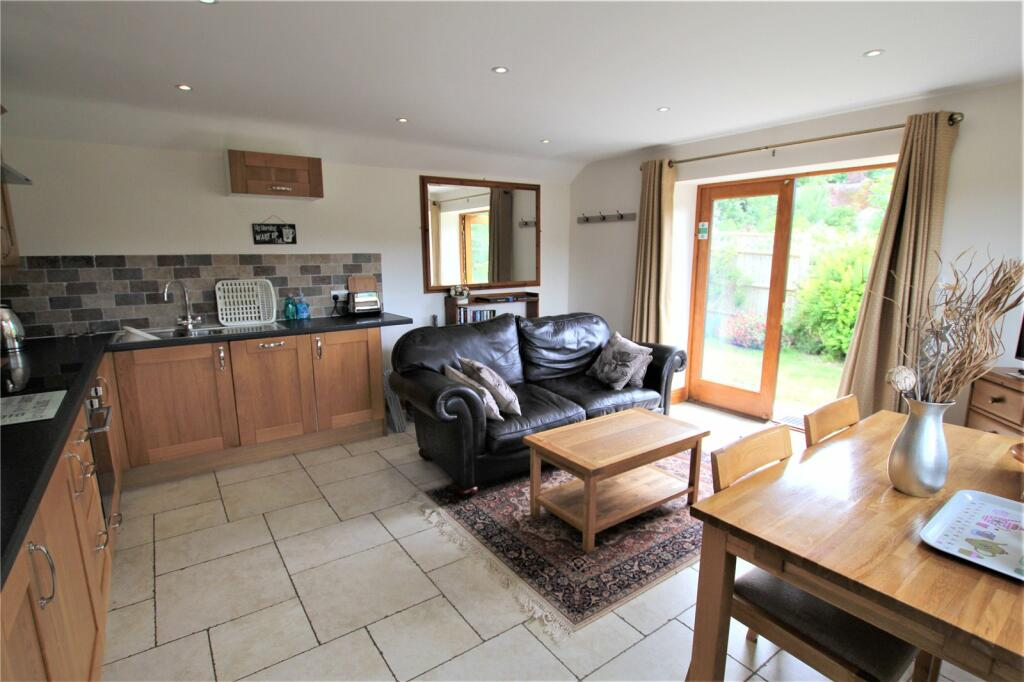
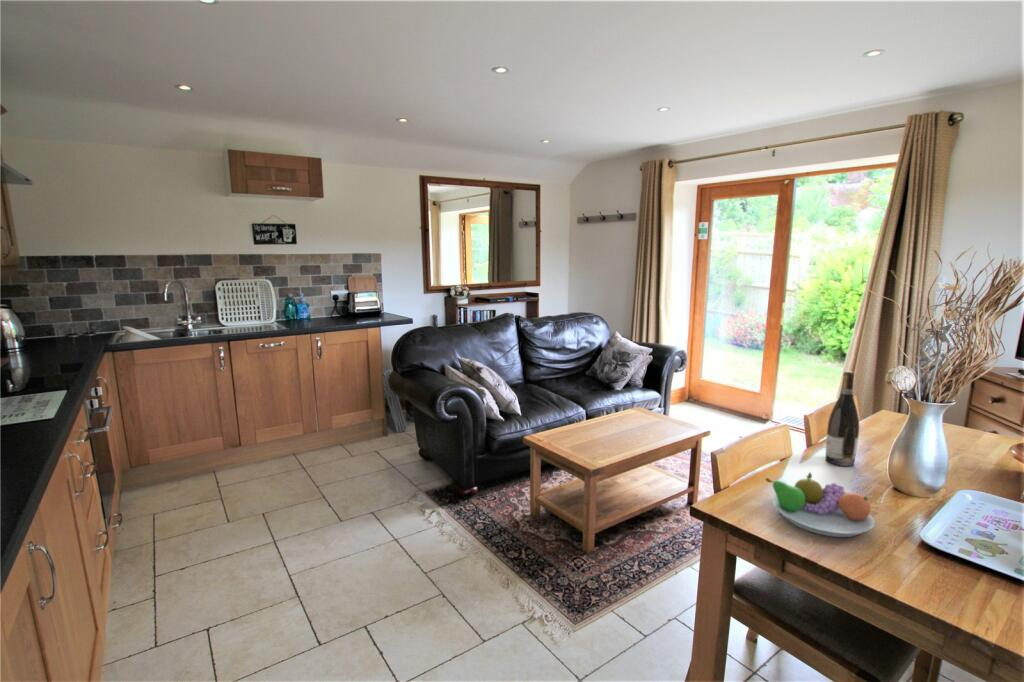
+ wine bottle (844, 417)
+ fruit bowl (818, 500)
